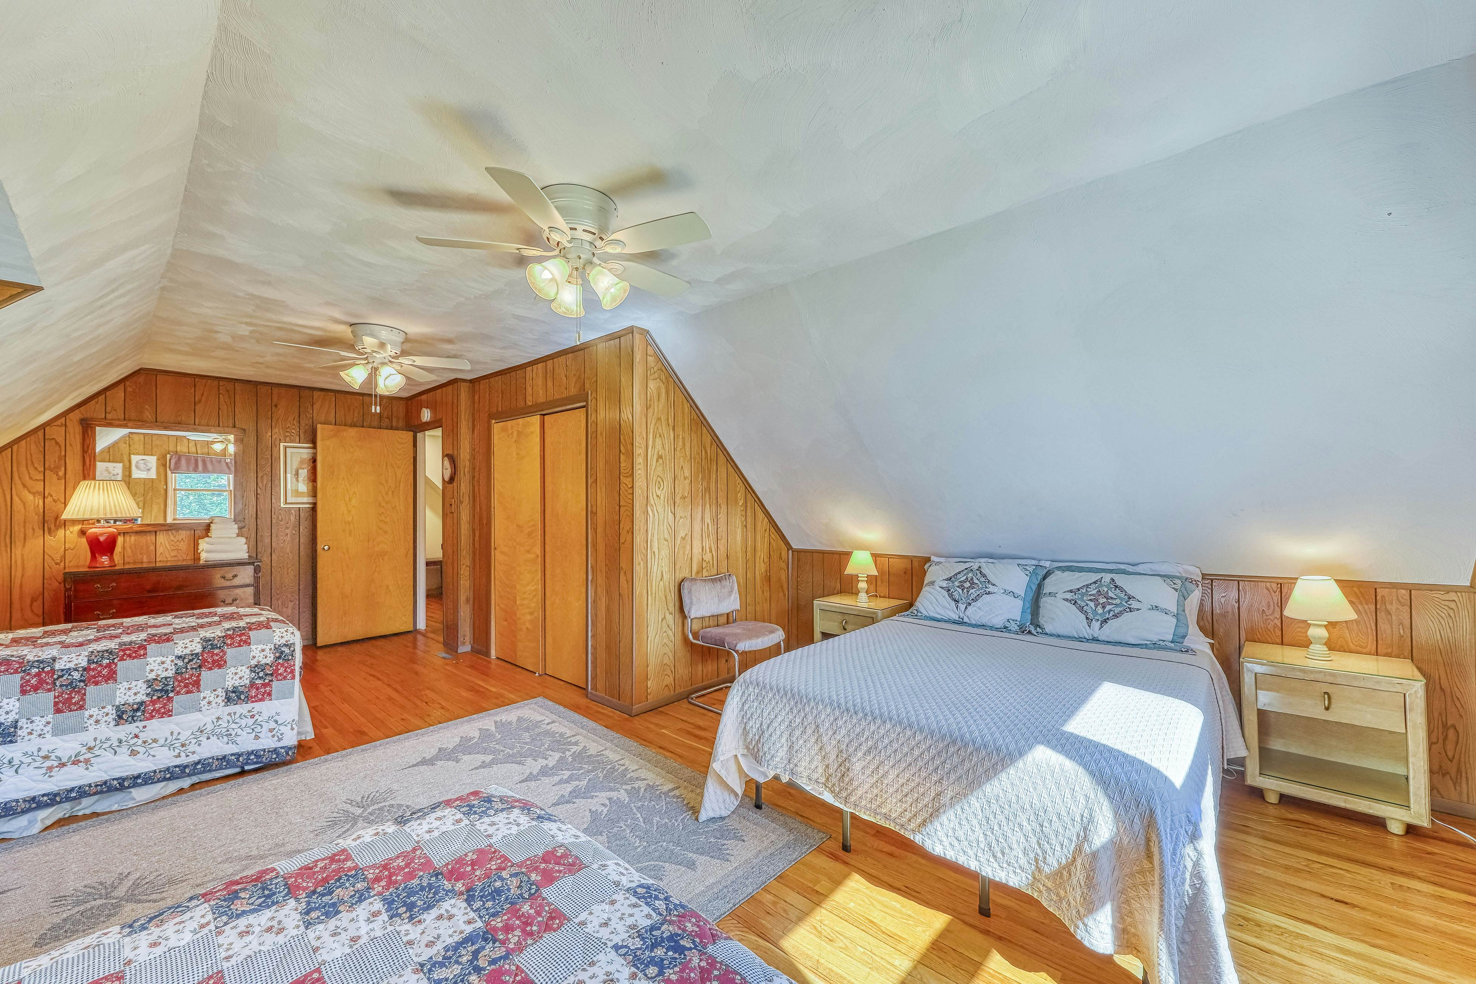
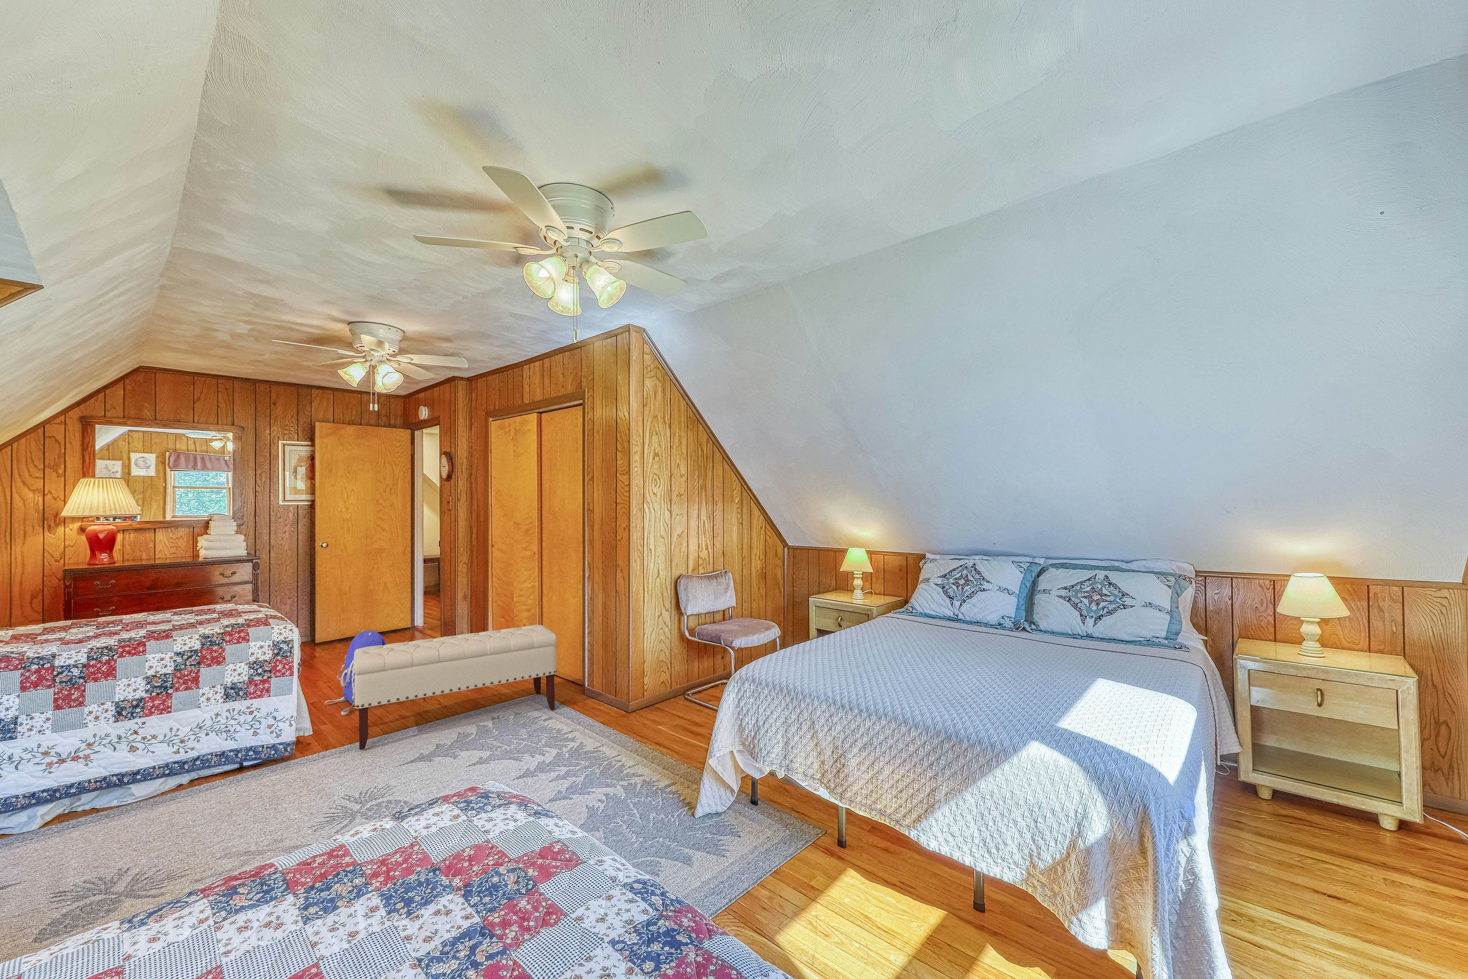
+ backpack (353, 668)
+ bench (460, 679)
